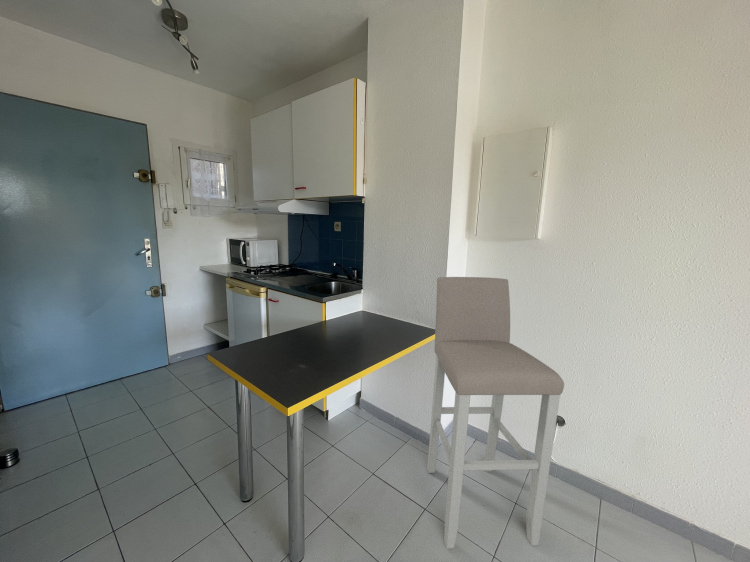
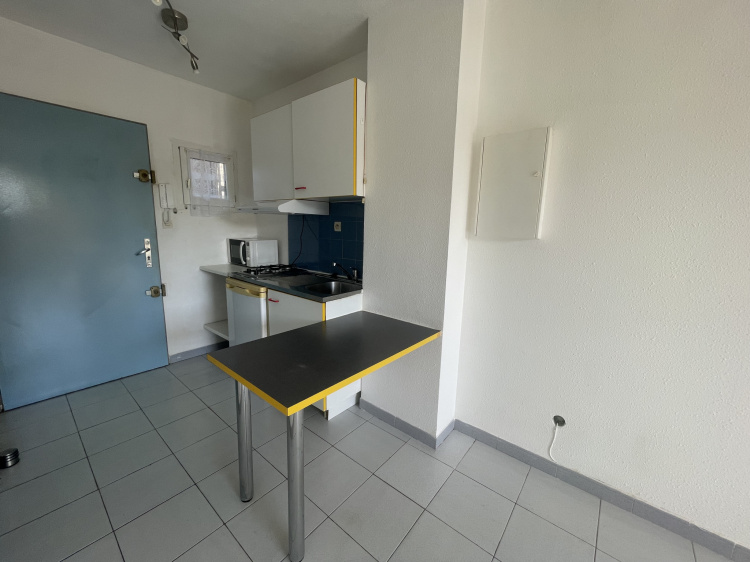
- bar stool (482, 394)
